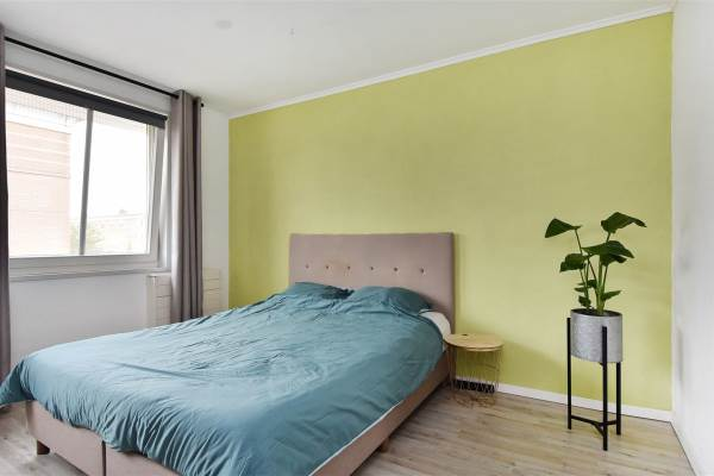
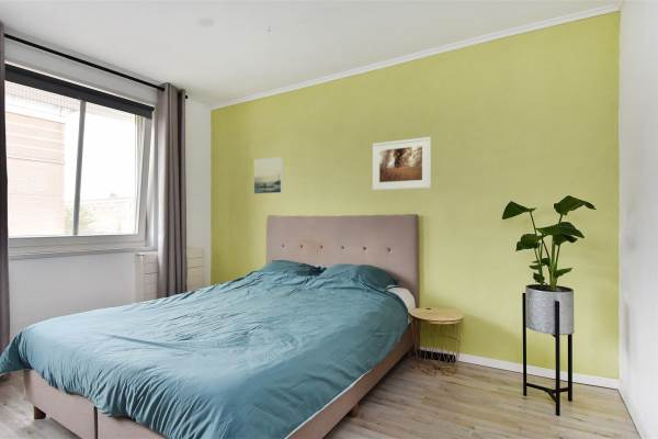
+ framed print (400, 165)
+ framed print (268, 176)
